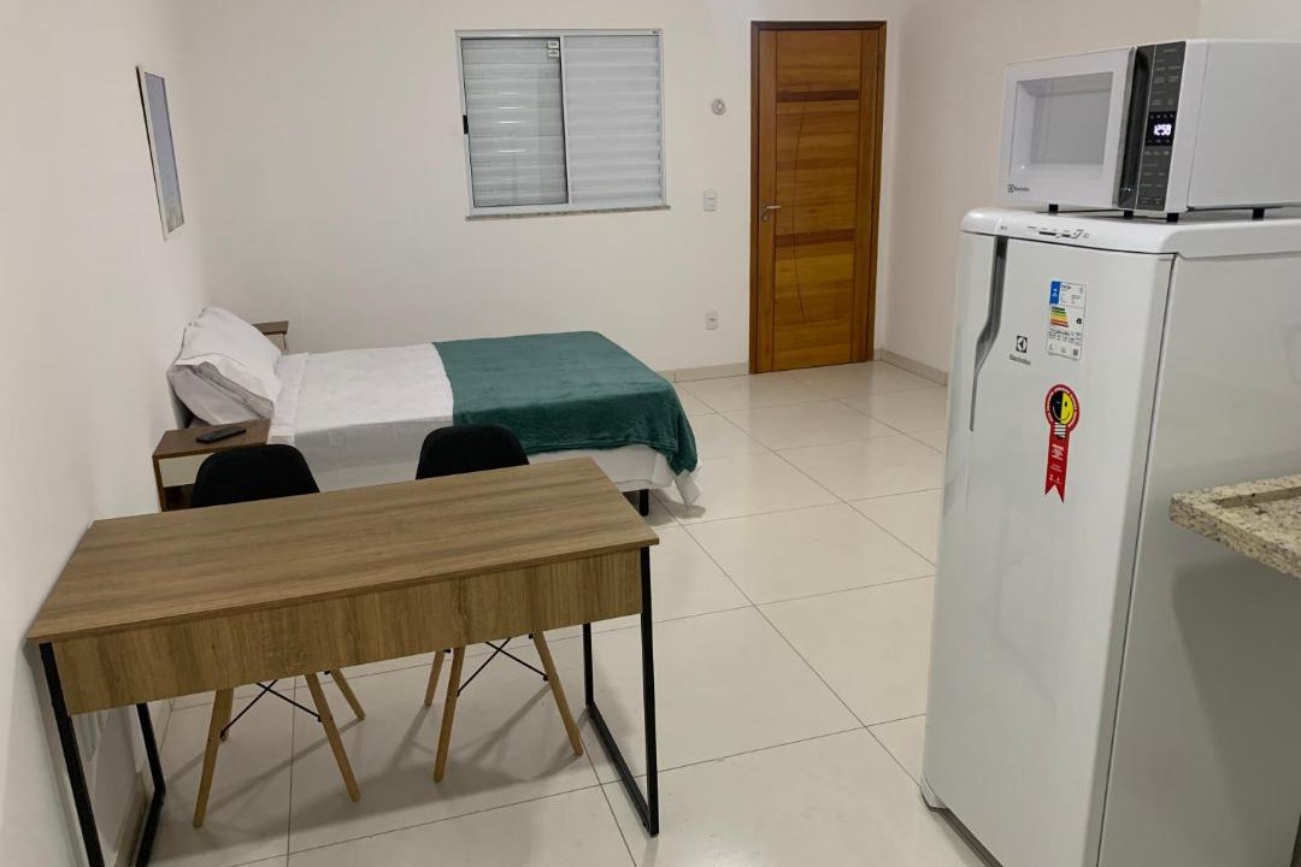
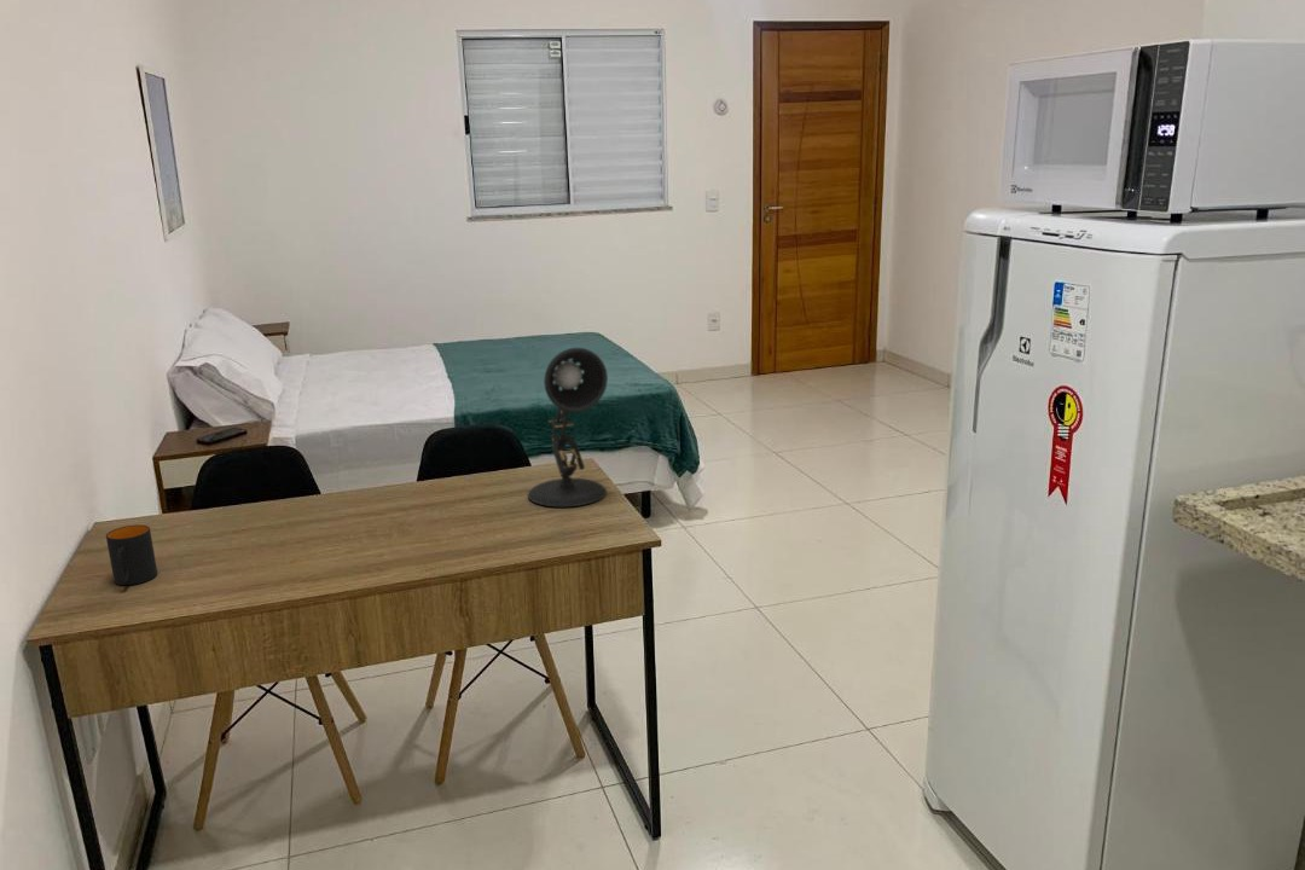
+ mug (128, 557)
+ desk lamp (564, 419)
